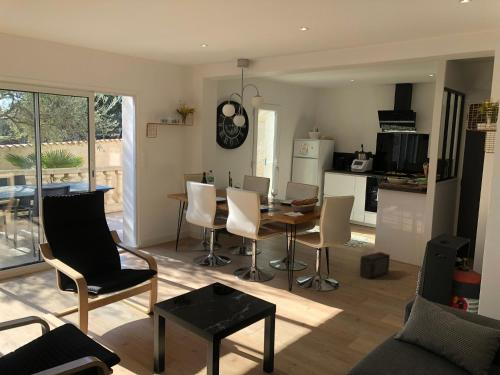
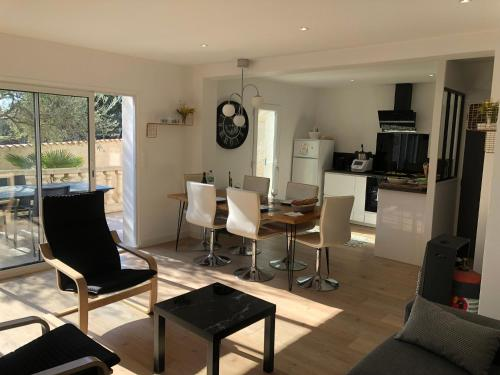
- speaker (374, 263)
